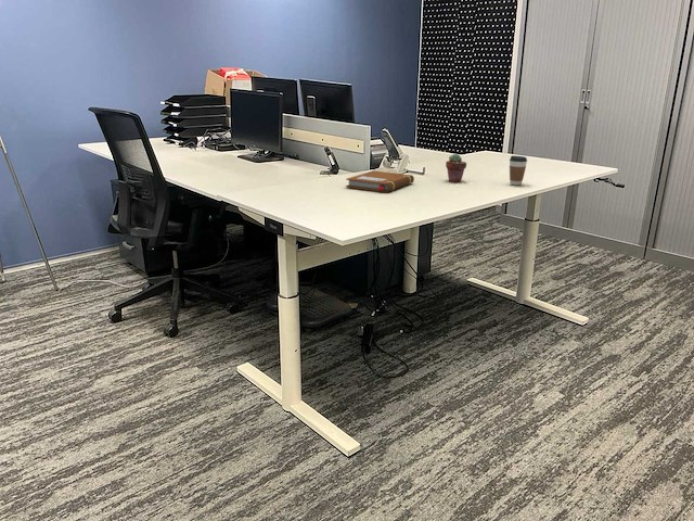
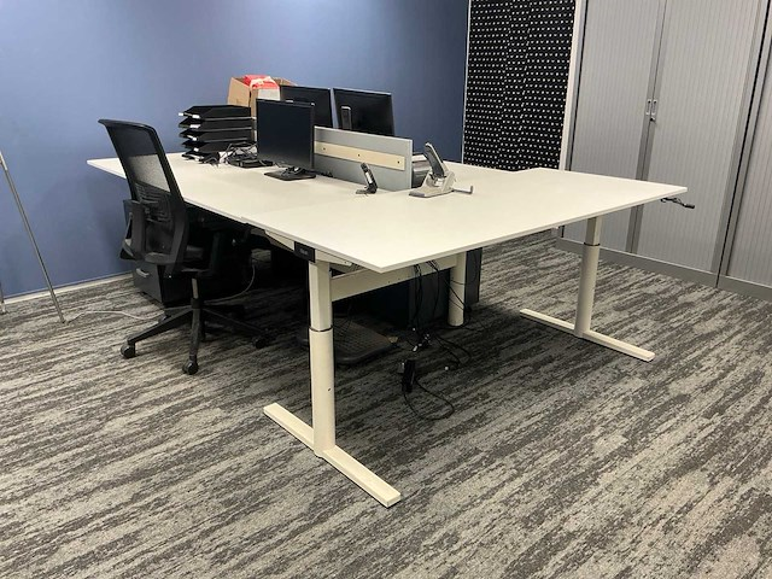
- notebook (380, 181)
- potted succulent (455, 167)
- coffee cup (517, 170)
